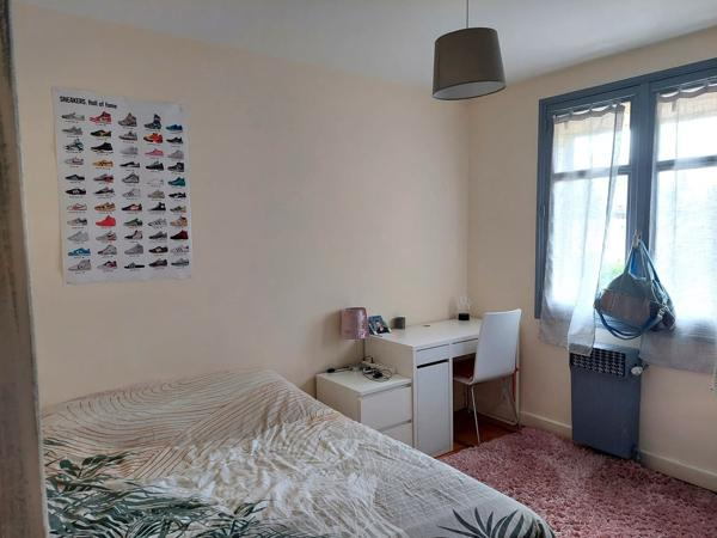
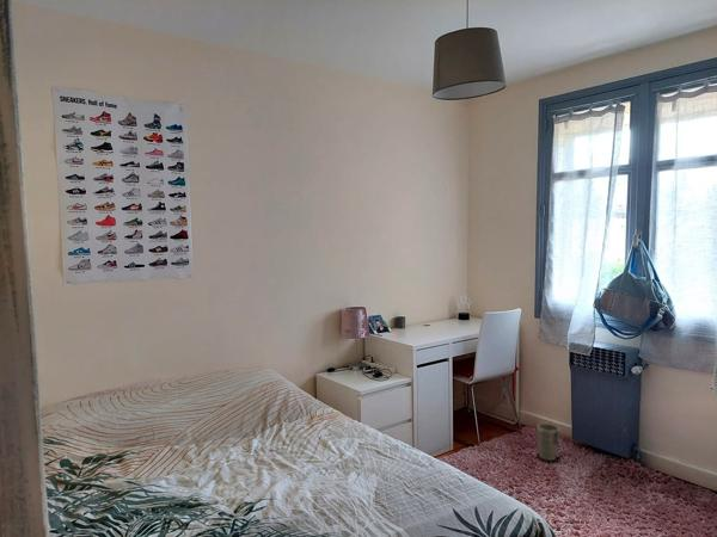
+ plant pot (547, 442)
